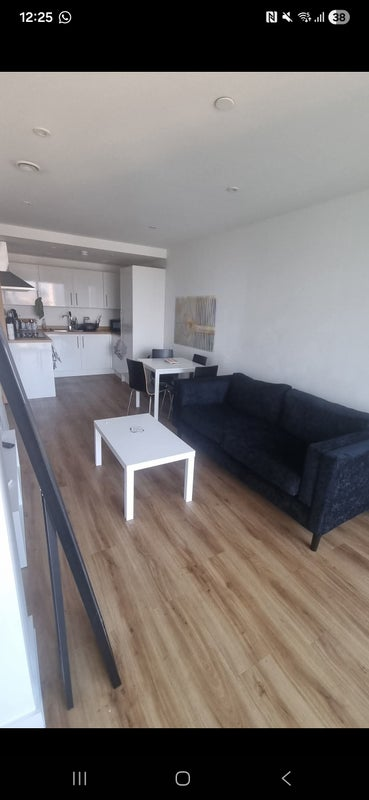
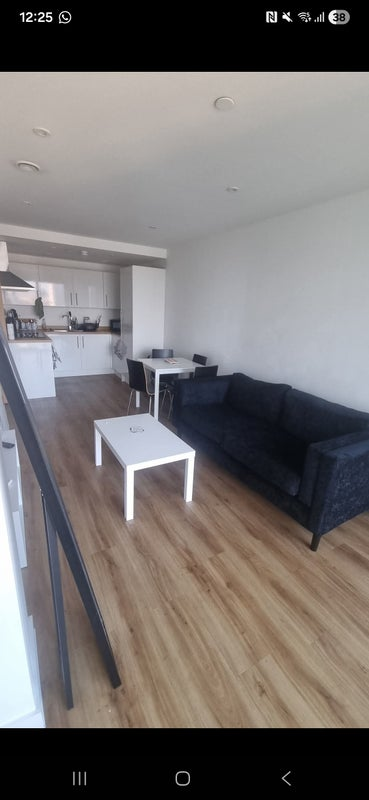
- wall art (193, 322)
